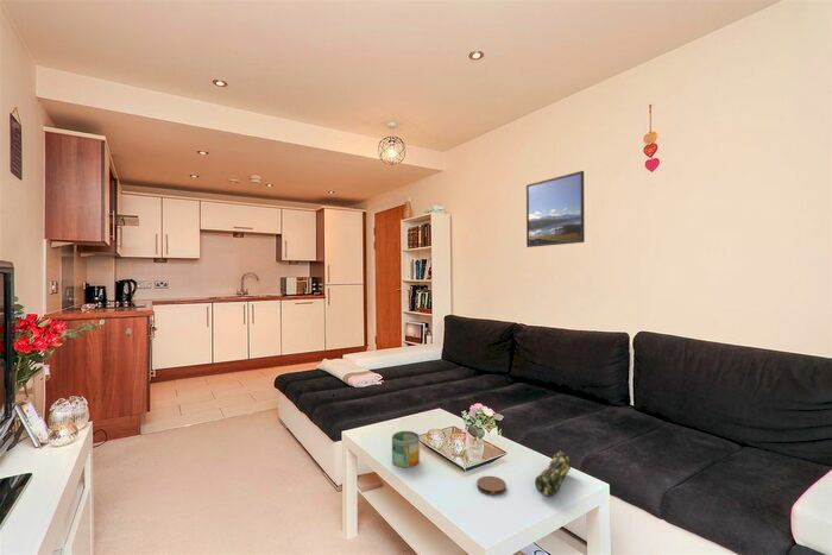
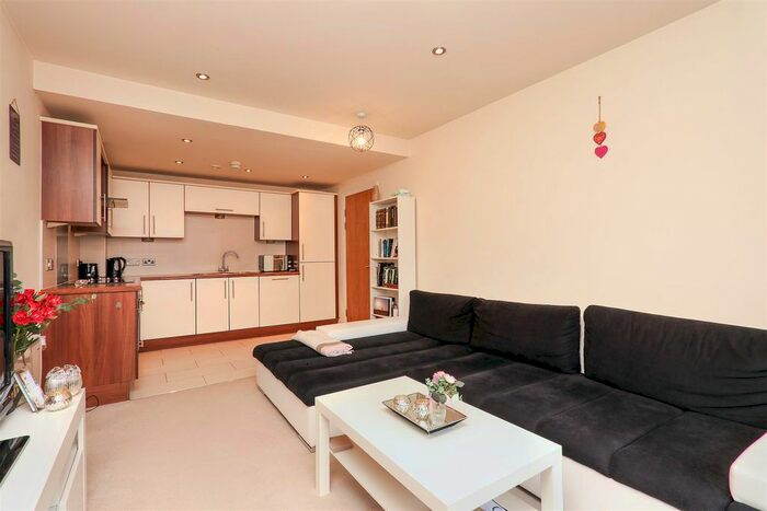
- pencil case (554, 472)
- coaster (491, 485)
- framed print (553, 212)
- mug (405, 449)
